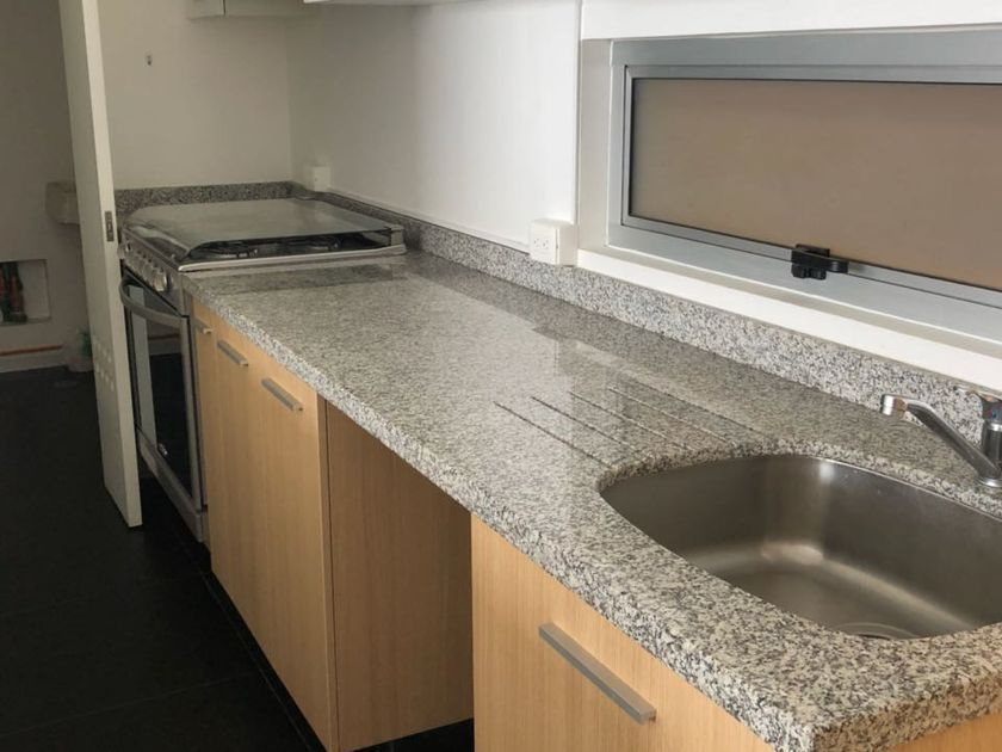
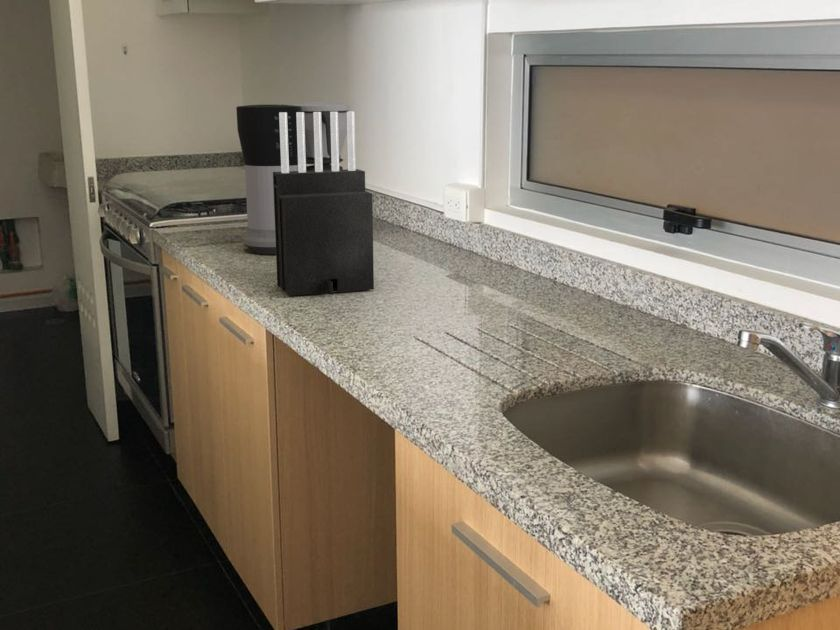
+ knife block (324, 202)
+ coffee maker (297, 170)
